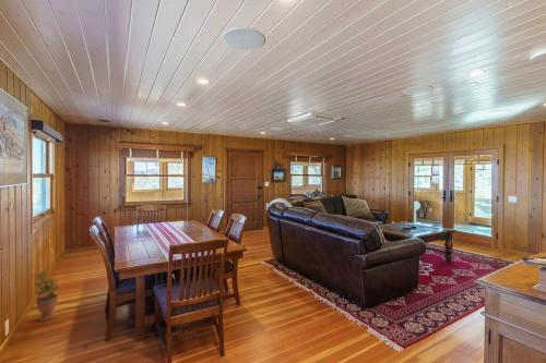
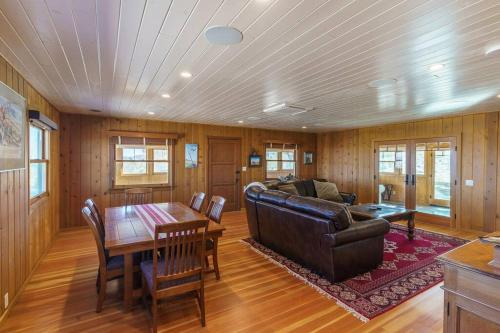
- potted plant (44, 293)
